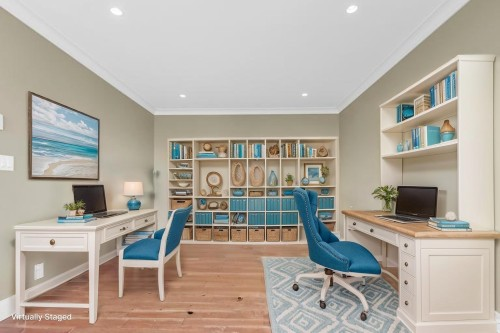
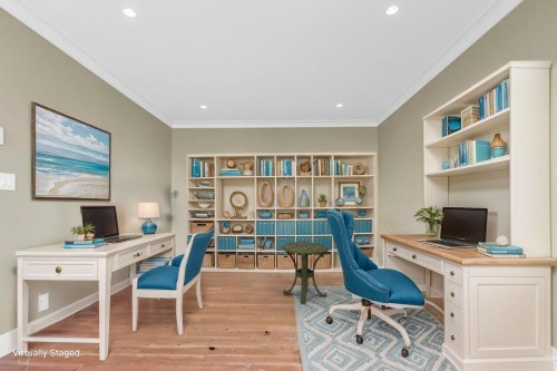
+ side table (304, 271)
